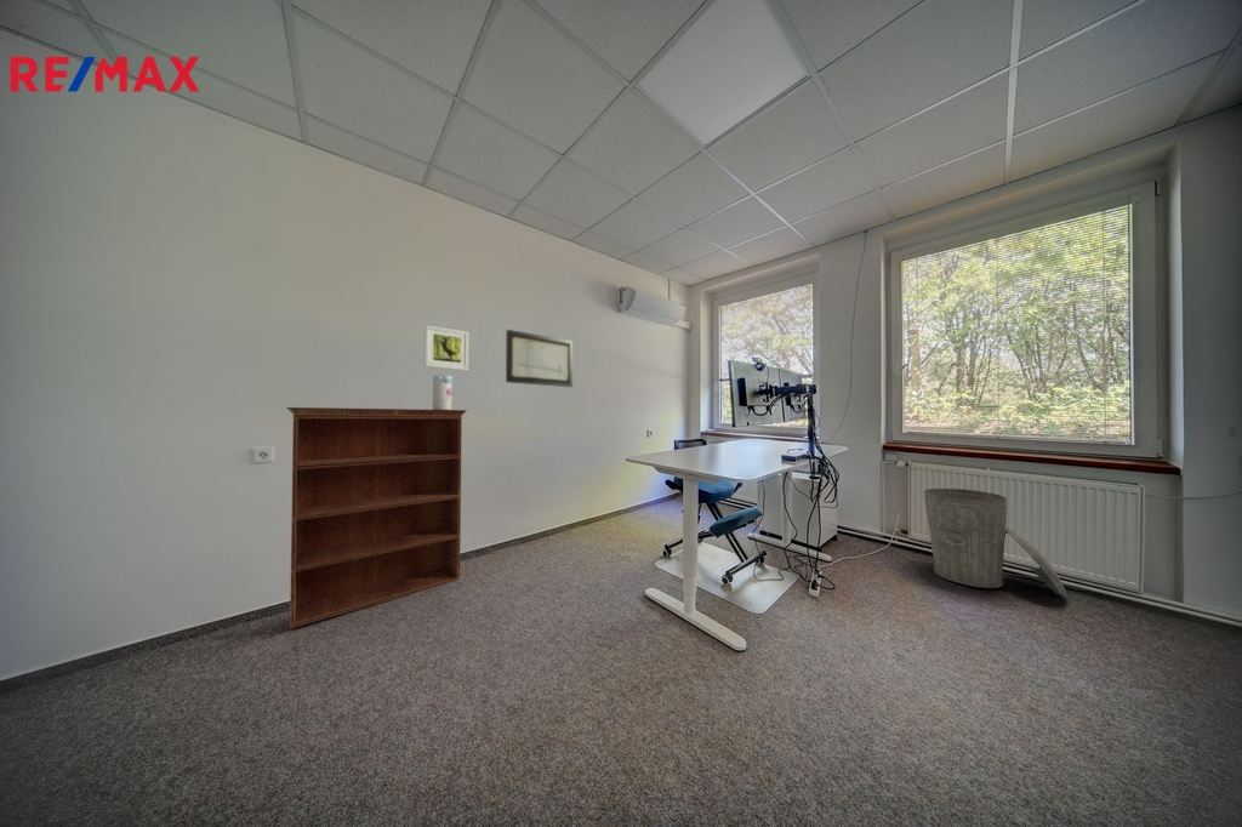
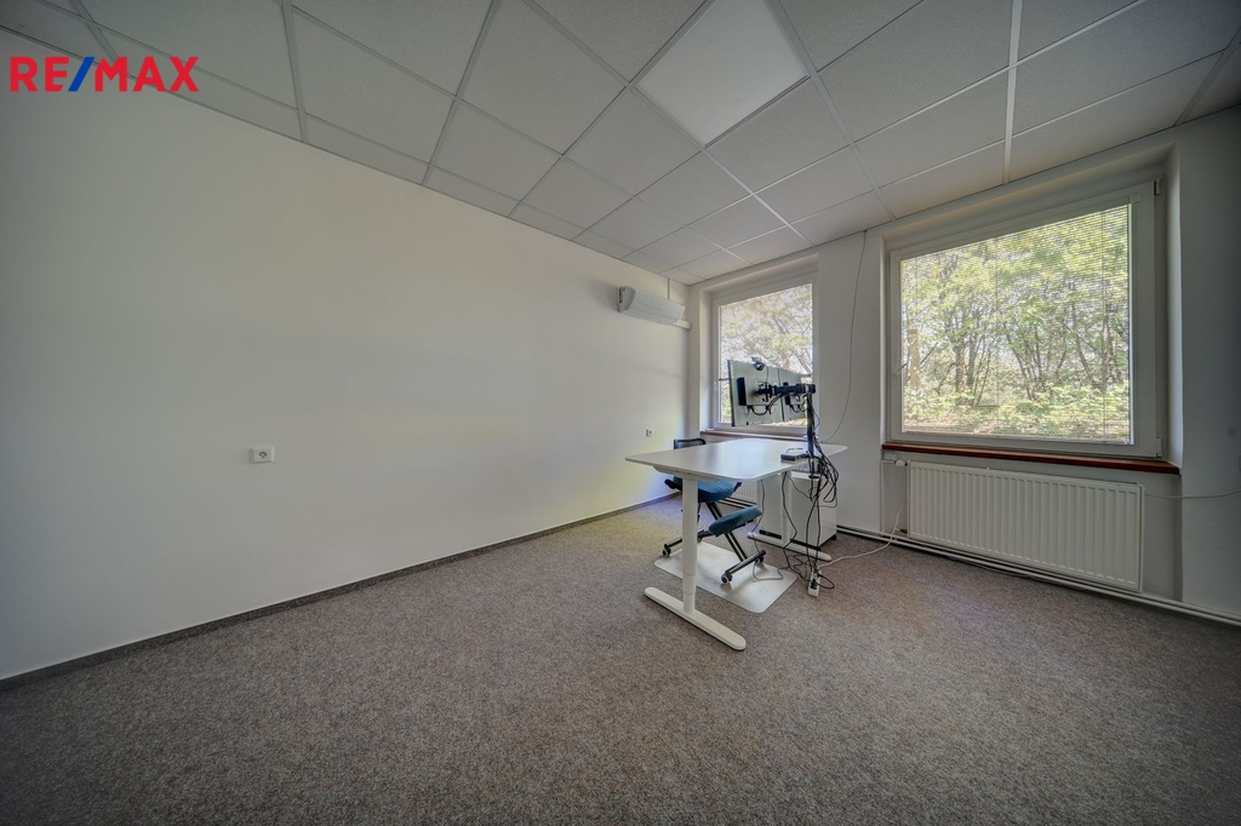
- decorative vase (443, 392)
- trash can (989, 537)
- bookcase (383, 501)
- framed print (446, 348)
- wall art (541, 360)
